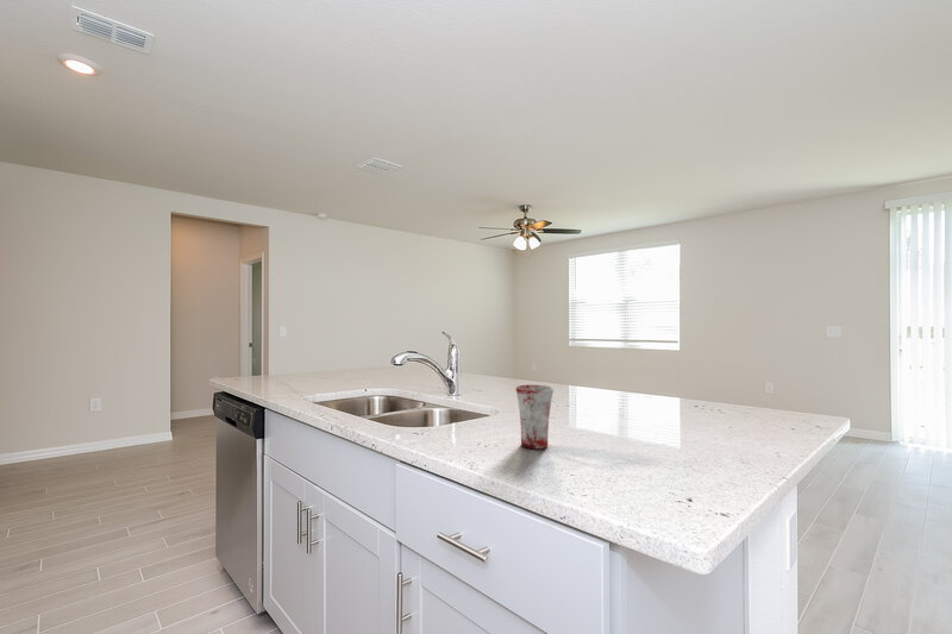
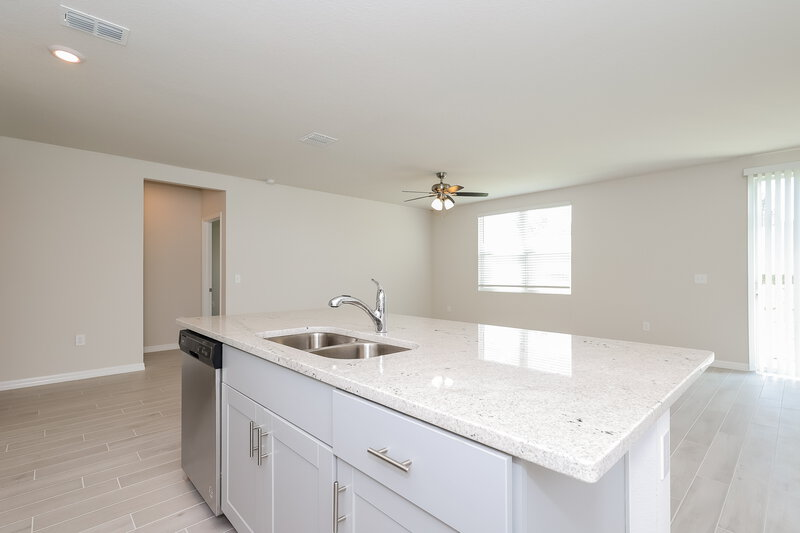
- mug (532, 418)
